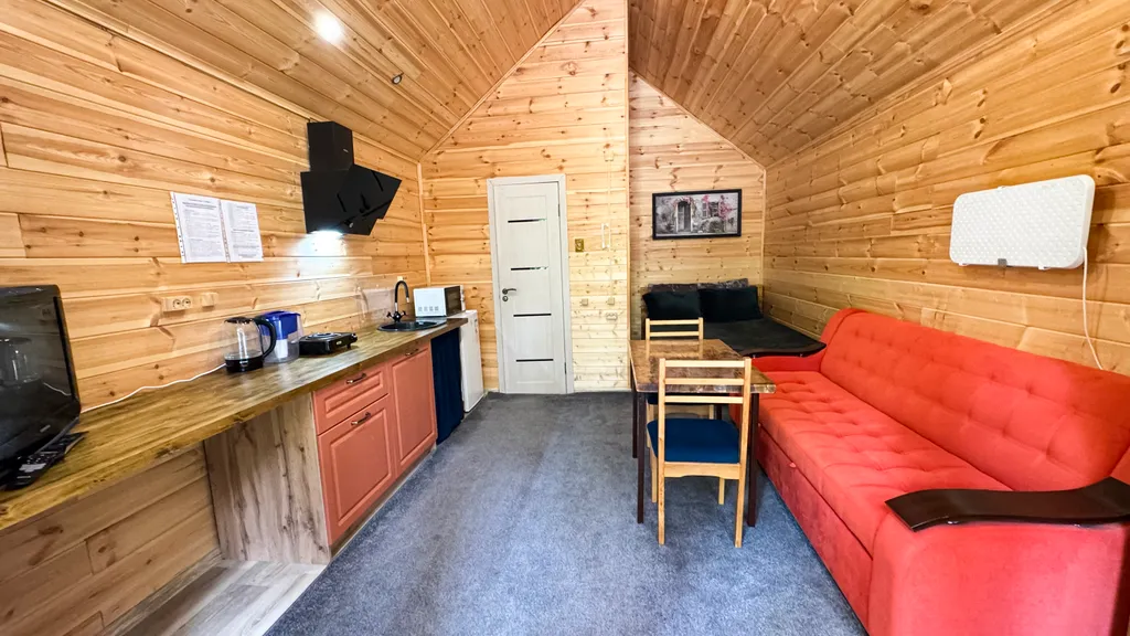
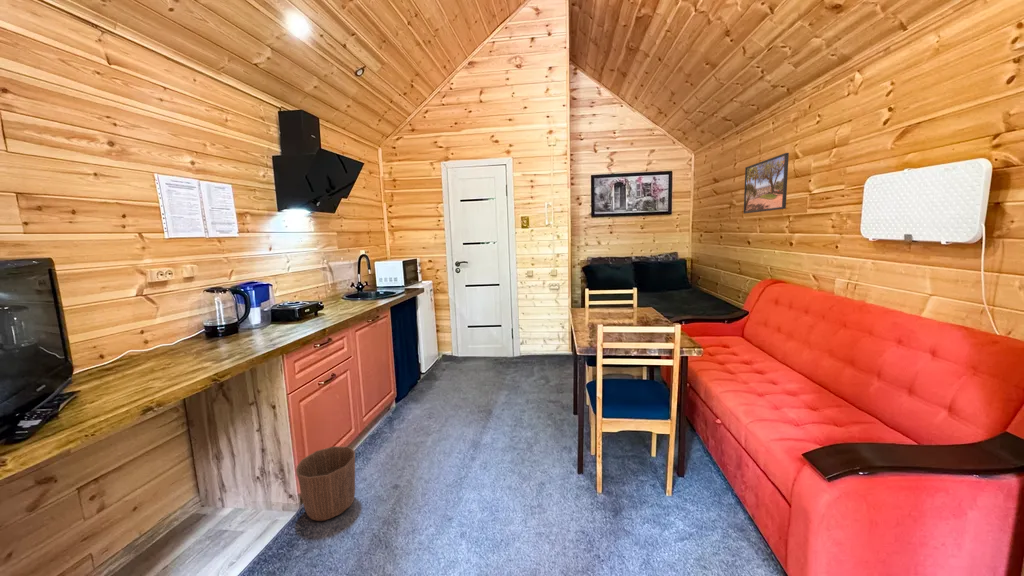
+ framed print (763, 186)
+ waste basket (328, 483)
